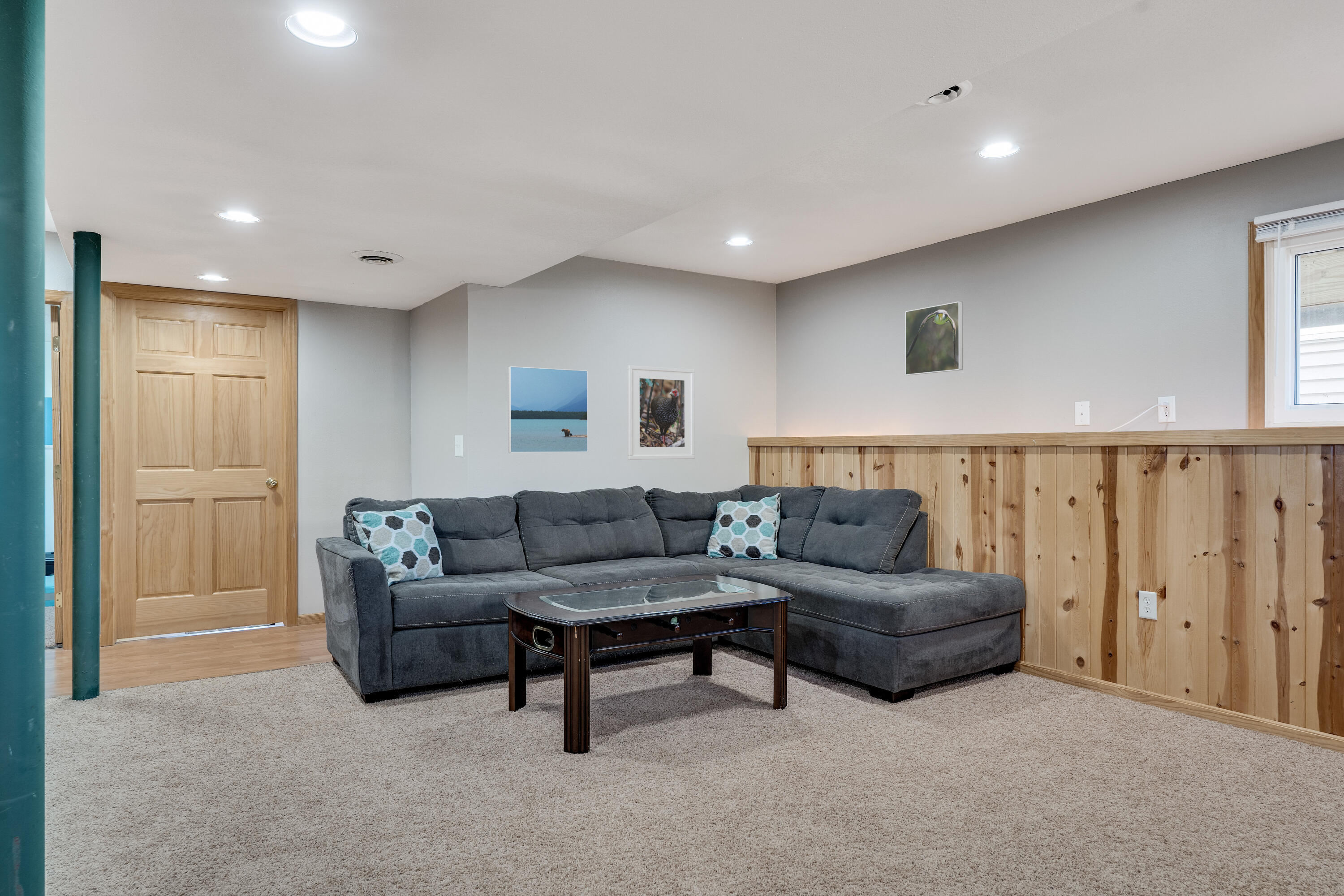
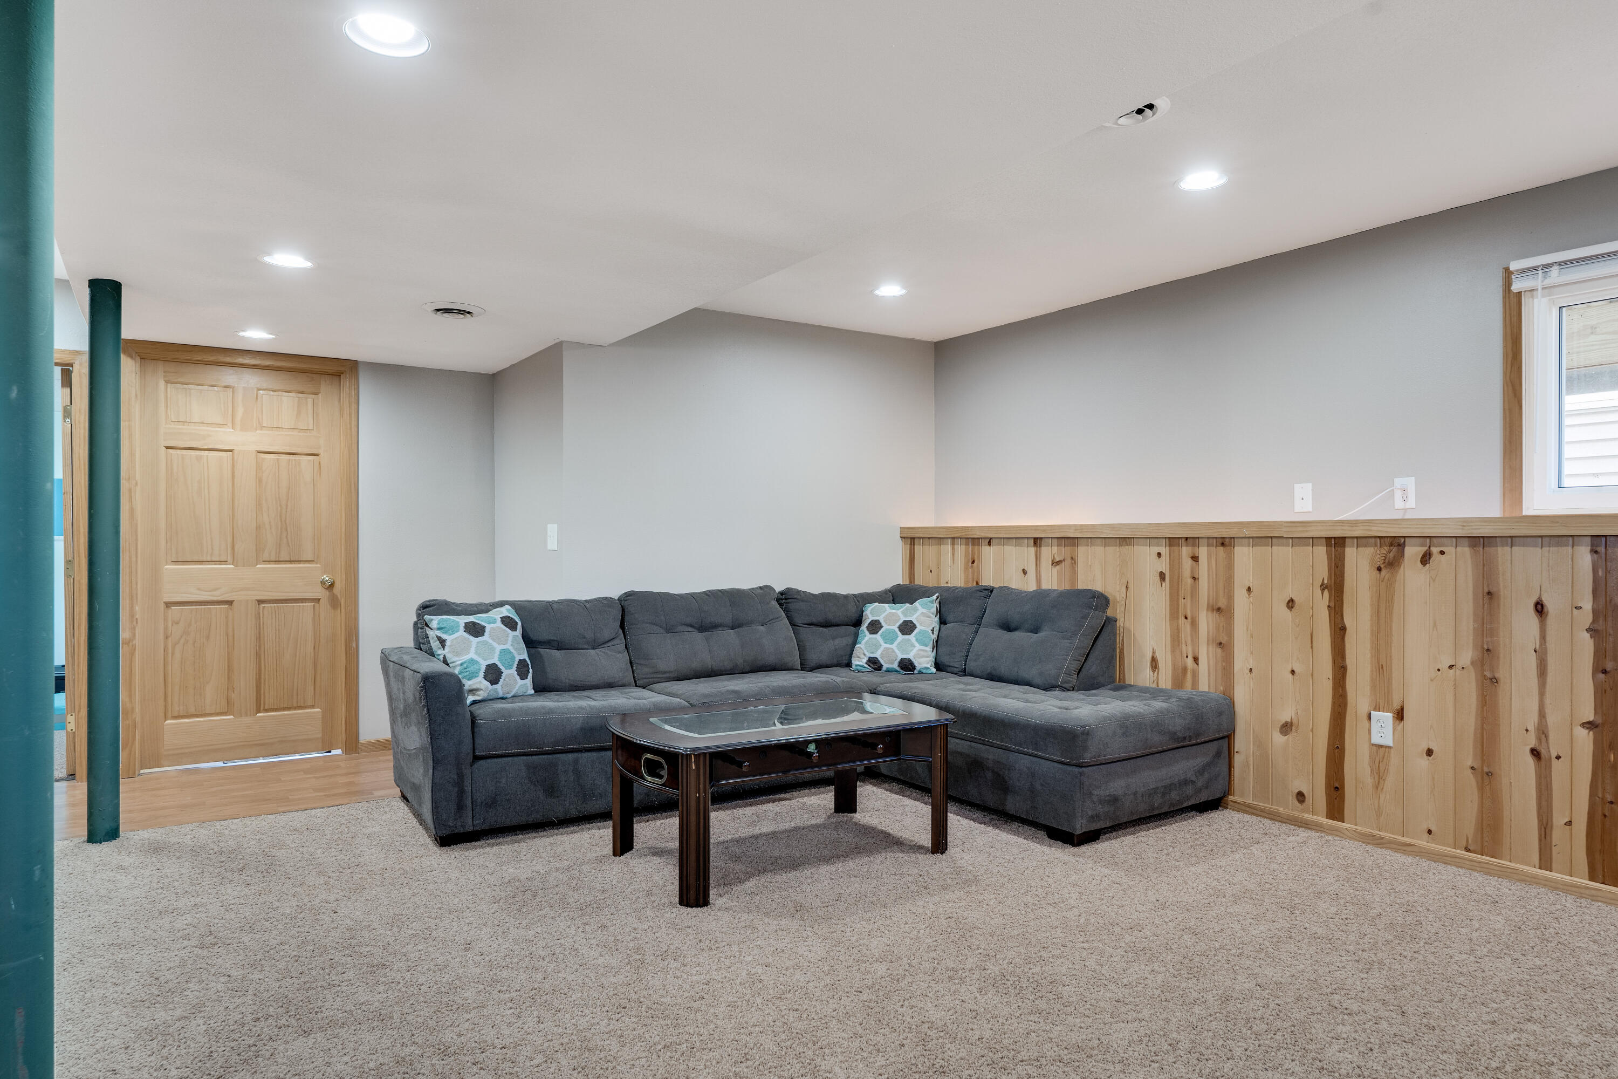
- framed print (549, 410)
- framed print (662, 413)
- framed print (933, 340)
